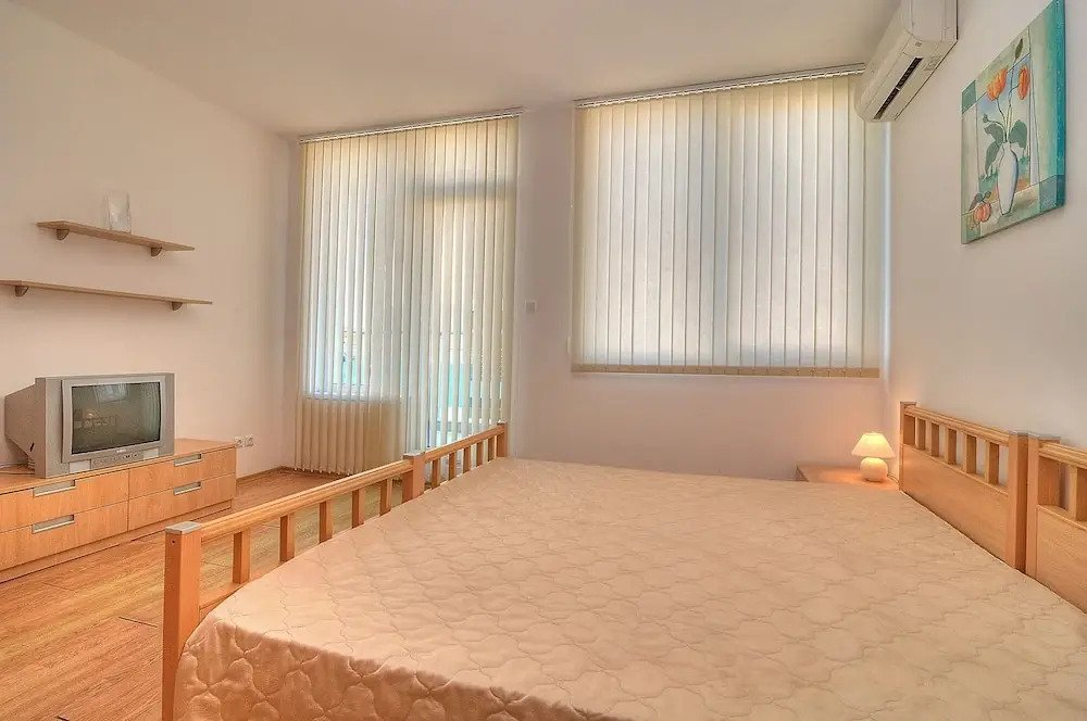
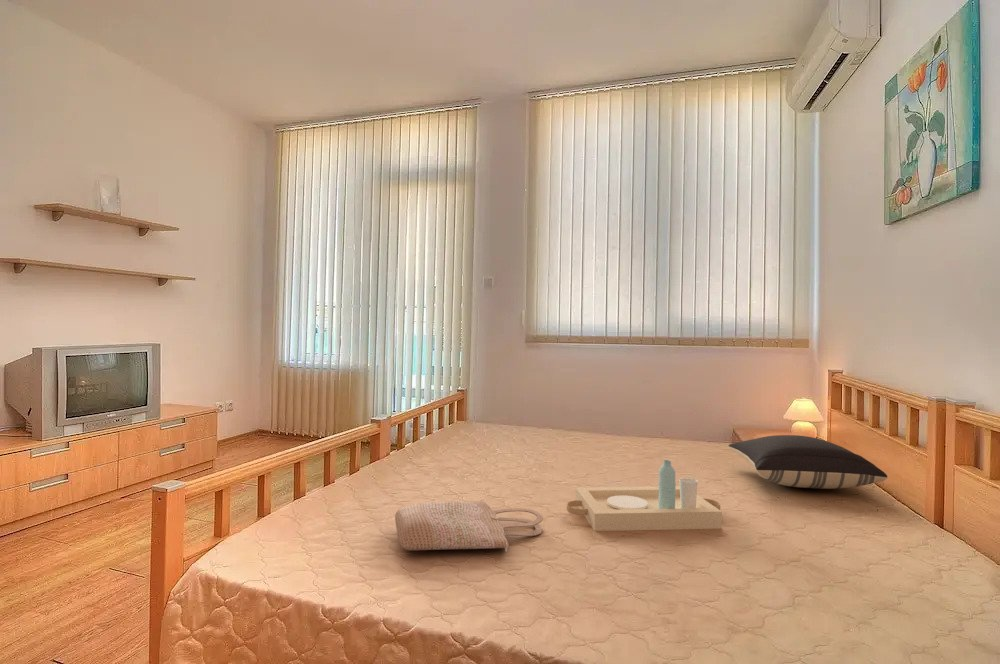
+ shopping bag (472, 521)
+ serving tray (643, 487)
+ pillow (798, 459)
